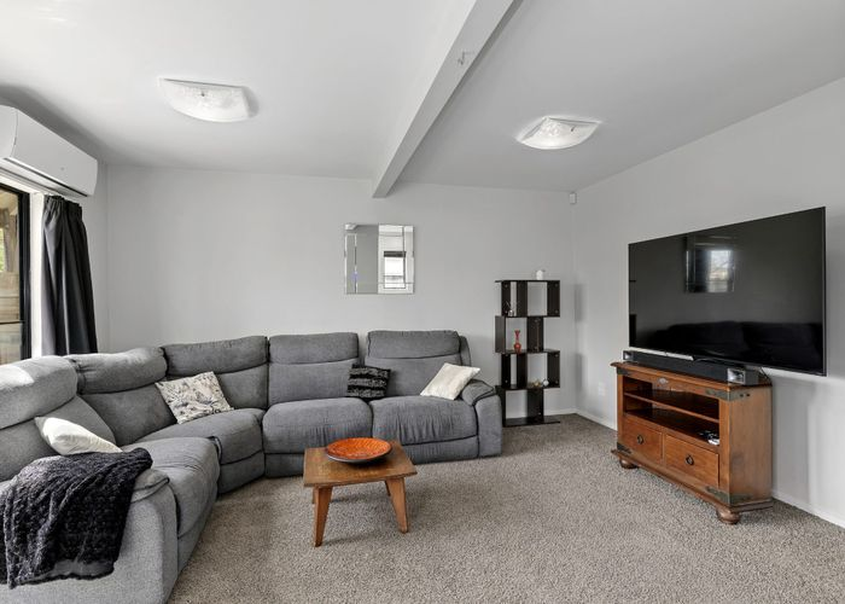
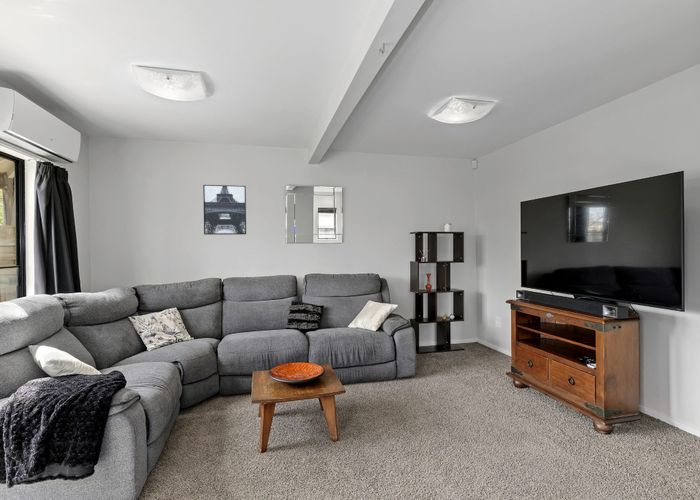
+ wall art (225, 210)
